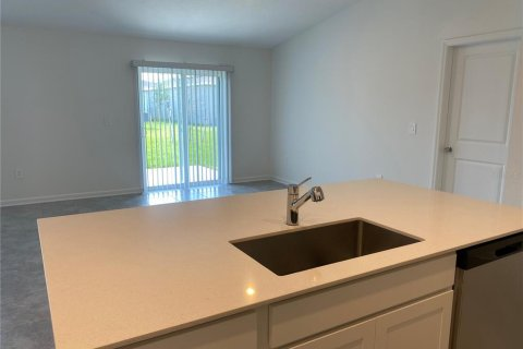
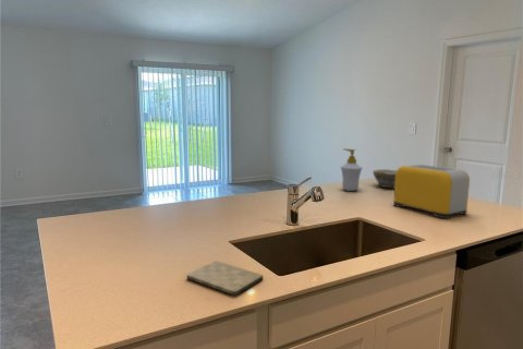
+ bowl (391, 178)
+ soap bottle (351, 169)
+ toaster (428, 188)
+ cutting board (224, 276)
